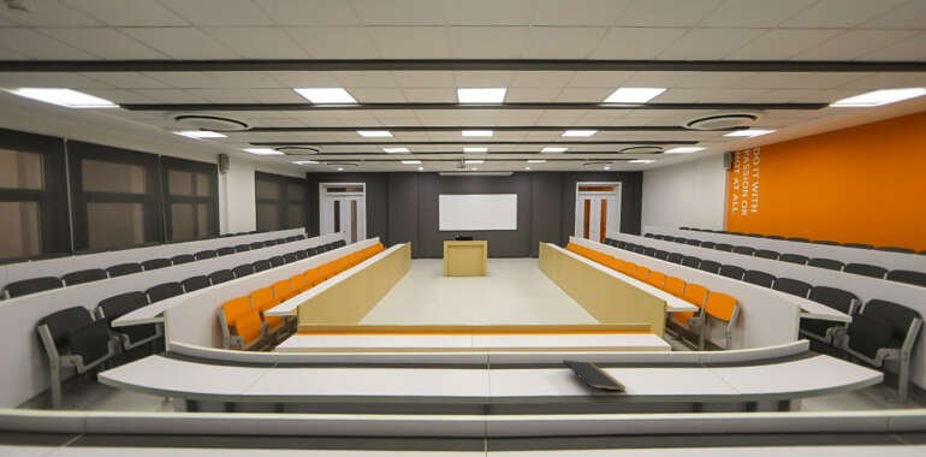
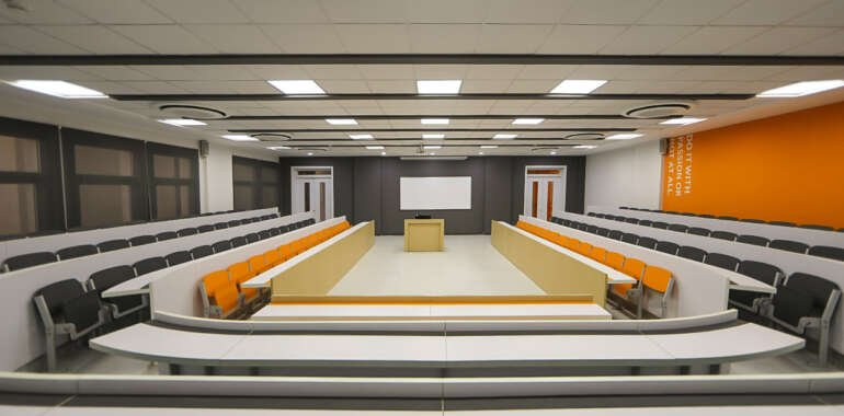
- notepad (592, 374)
